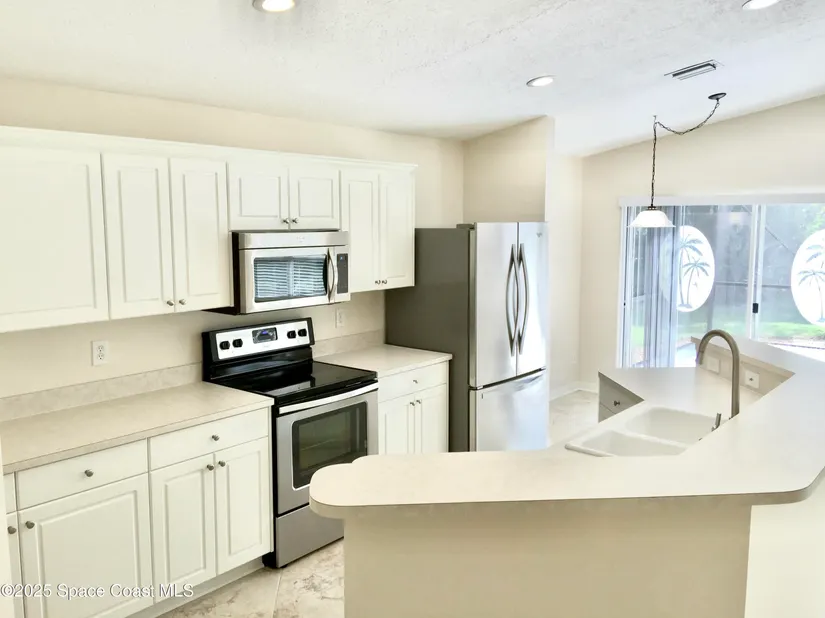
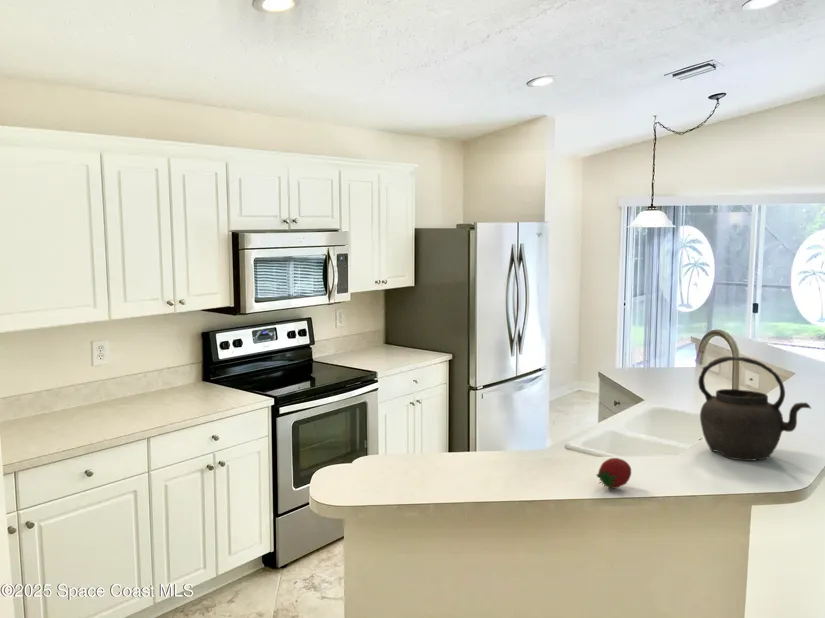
+ kettle (751, 406)
+ fruit (615, 473)
